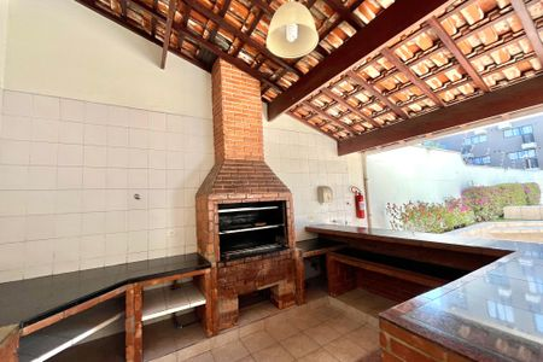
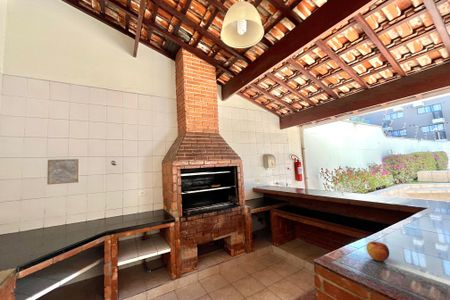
+ apple (377, 251)
+ wall art (63, 171)
